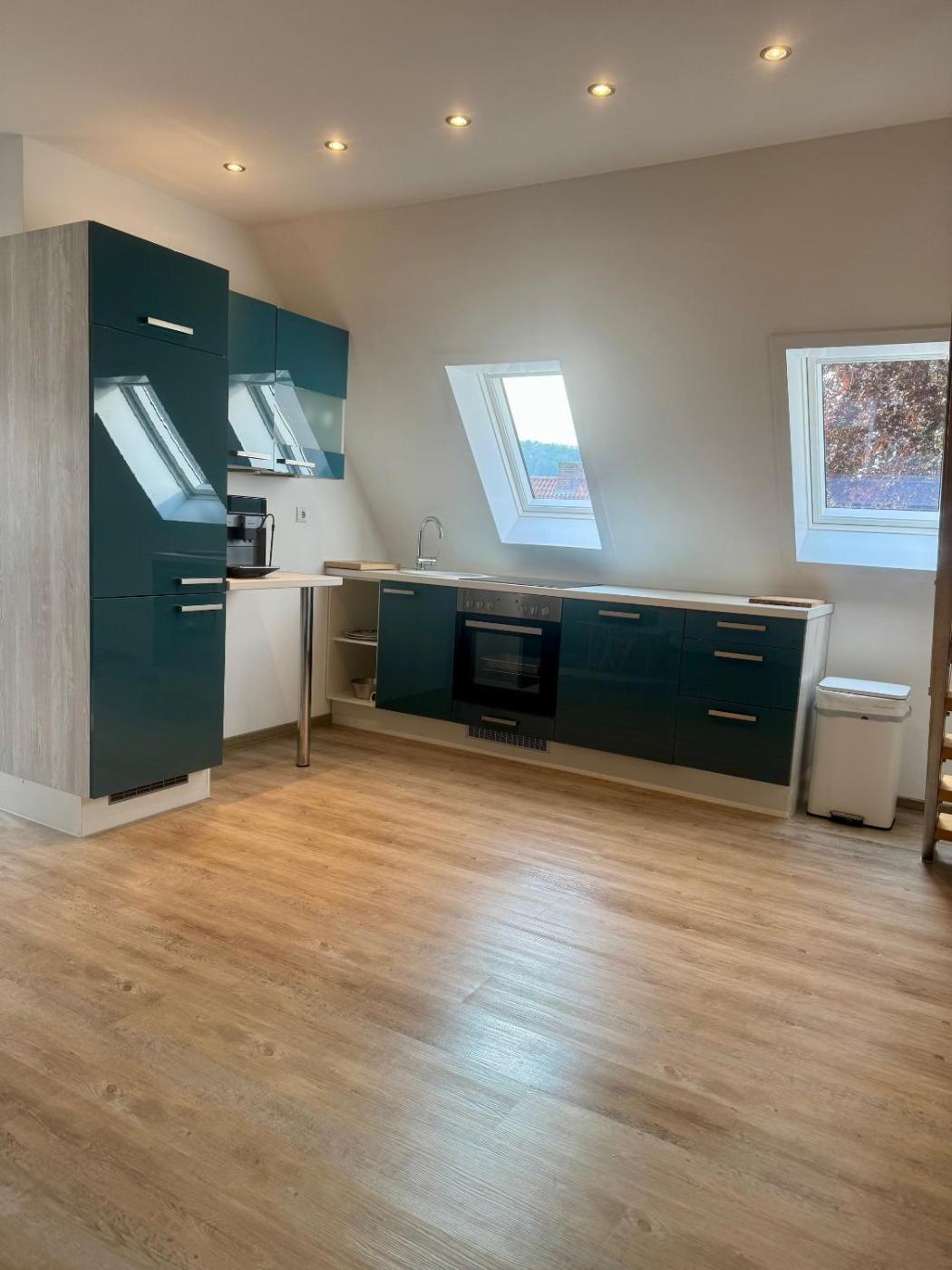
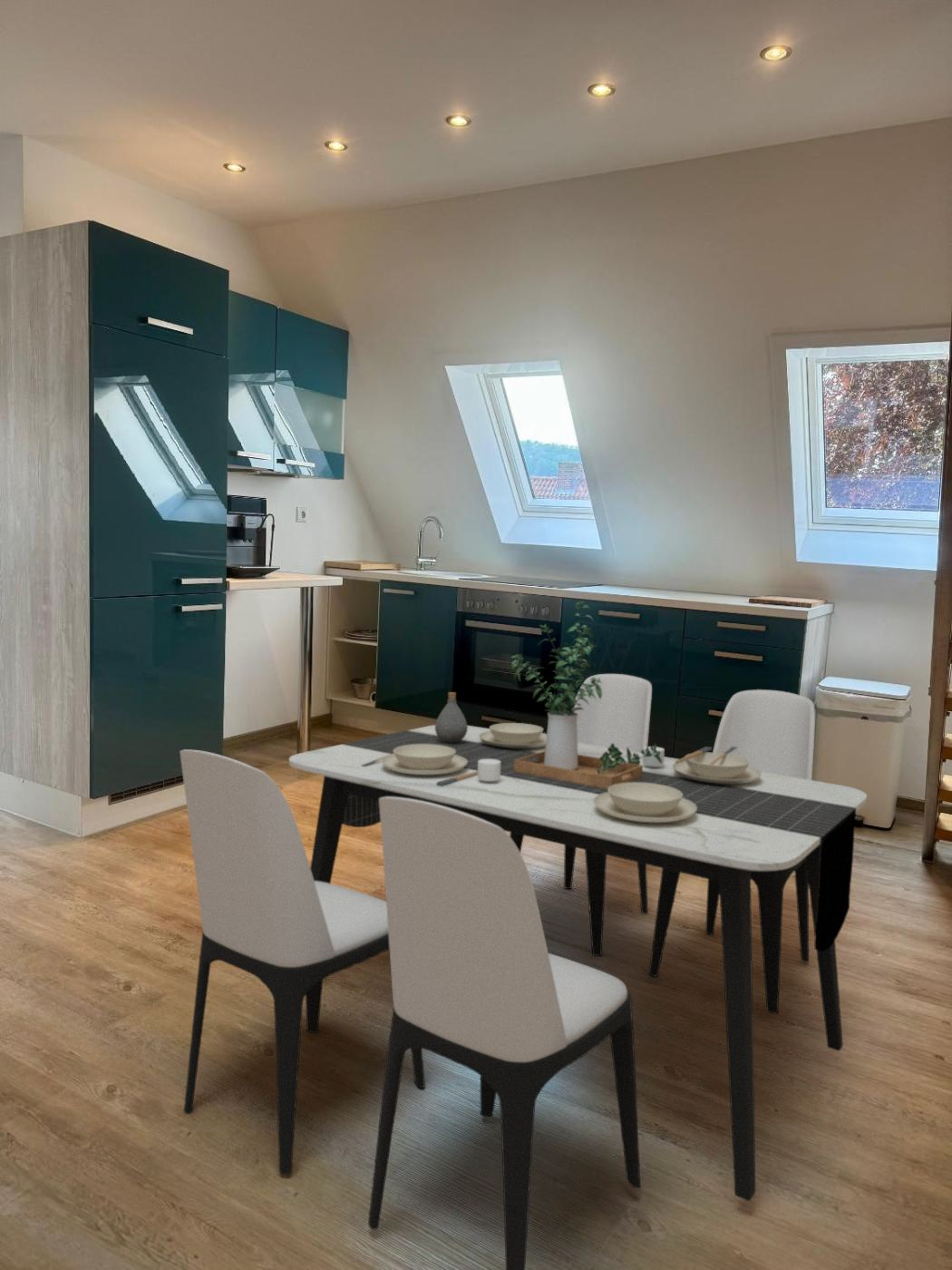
+ dining table (560, 816)
